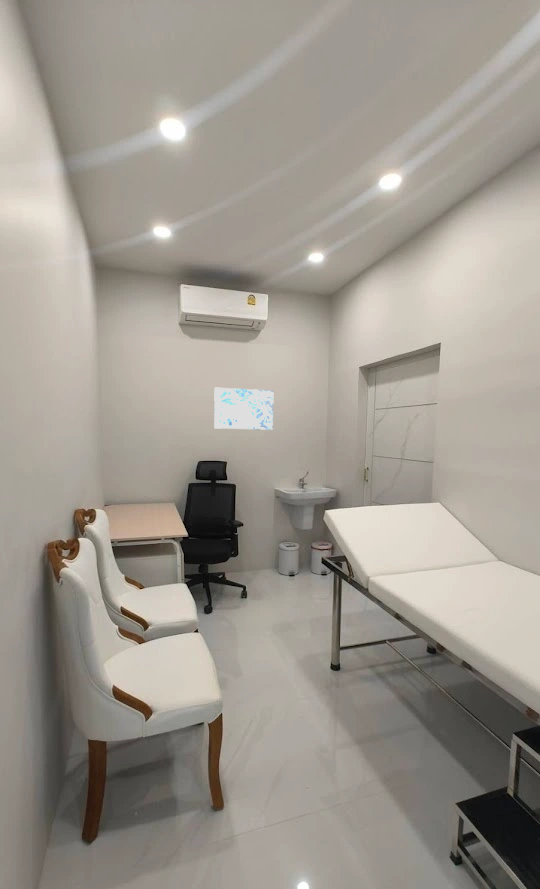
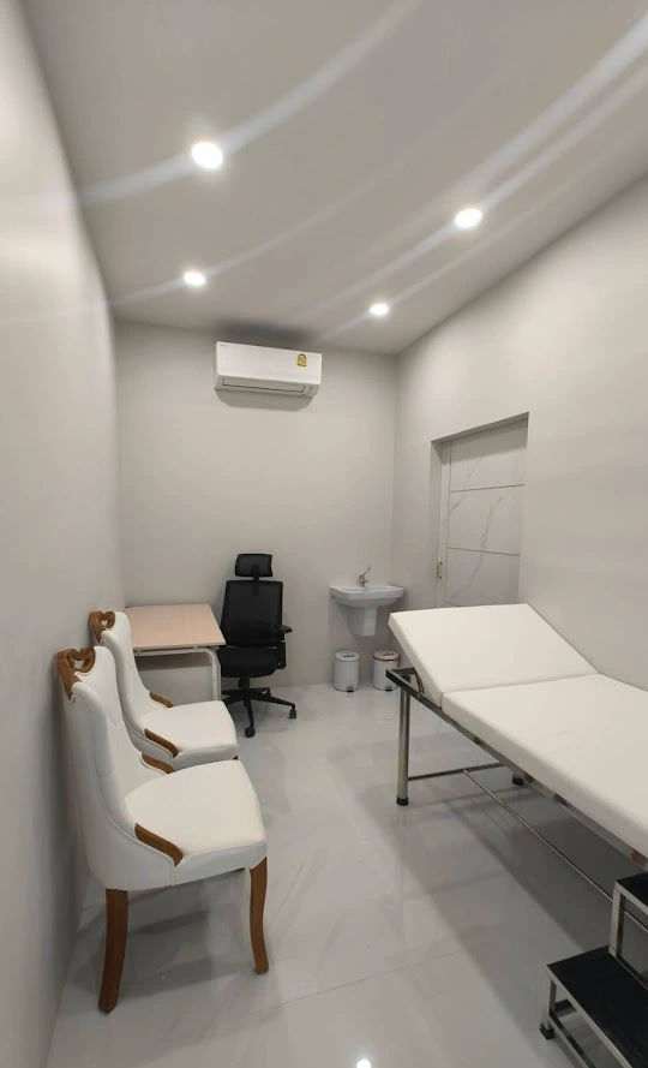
- wall art (244, 409)
